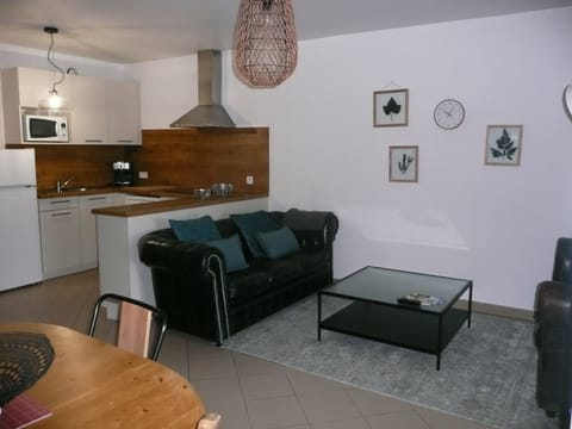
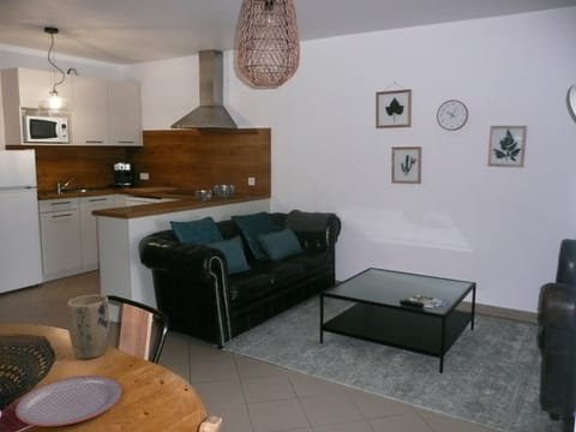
+ plant pot (89, 326)
+ plate (71, 401)
